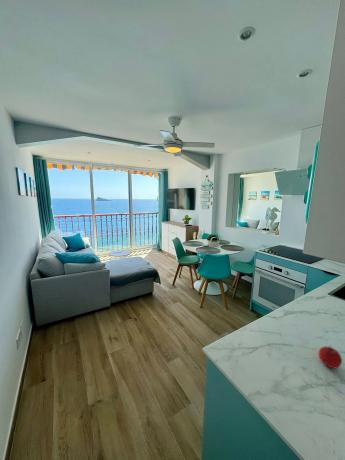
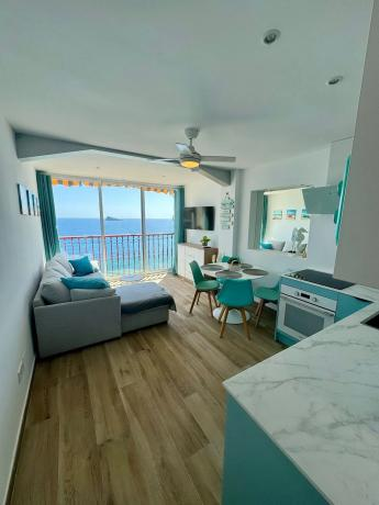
- apple (330, 355)
